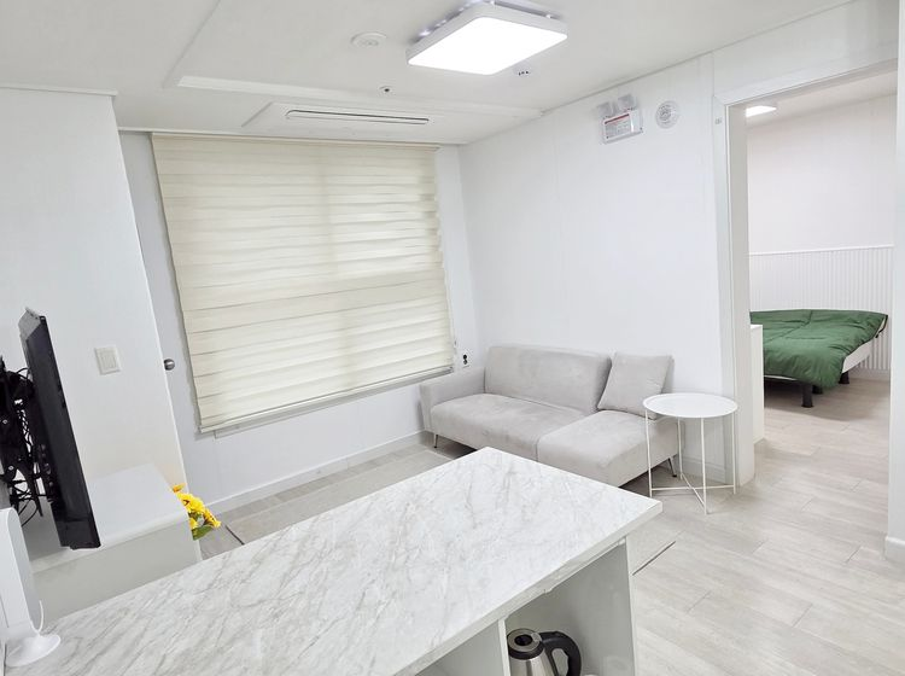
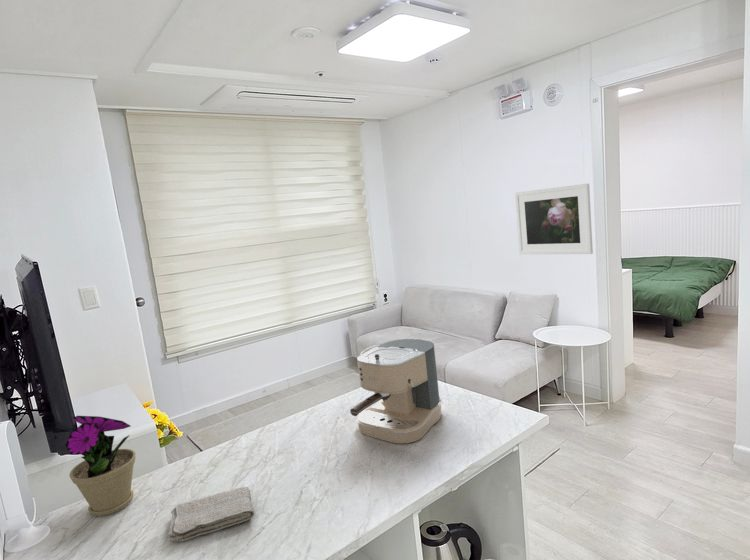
+ washcloth (212, 511)
+ coffee maker (391, 388)
+ flower pot (102, 457)
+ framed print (551, 221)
